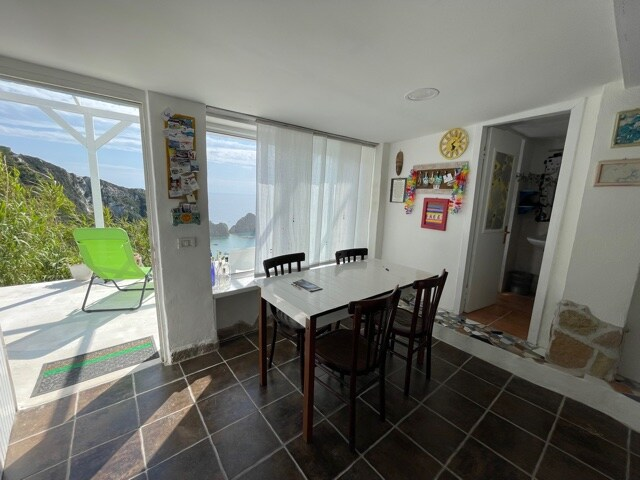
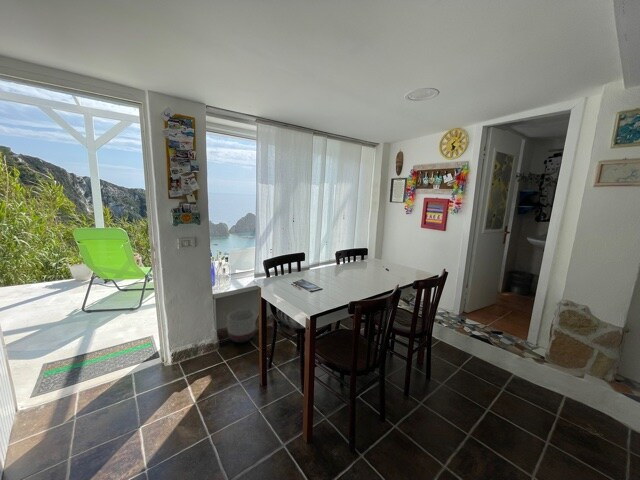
+ planter (241, 327)
